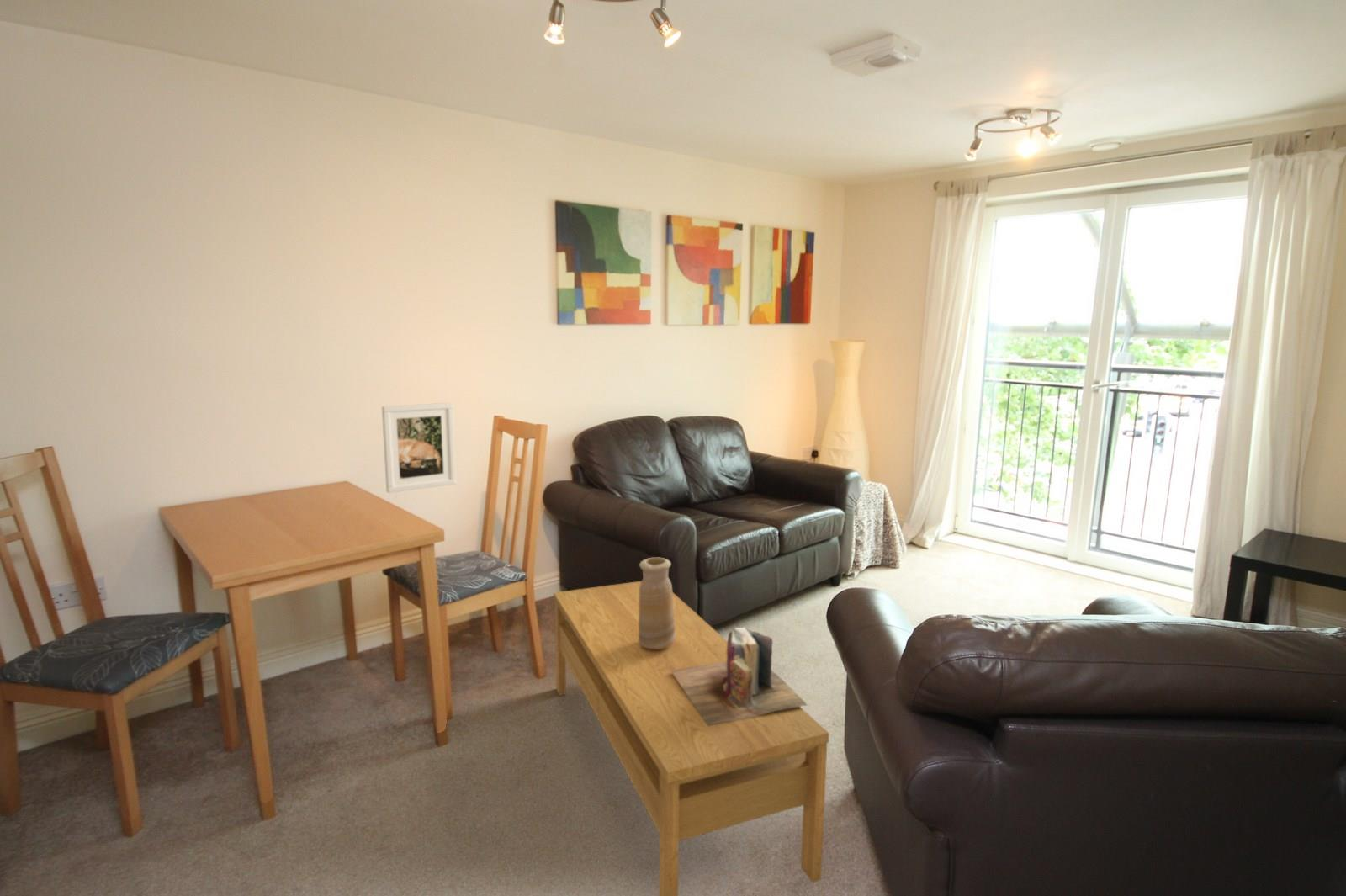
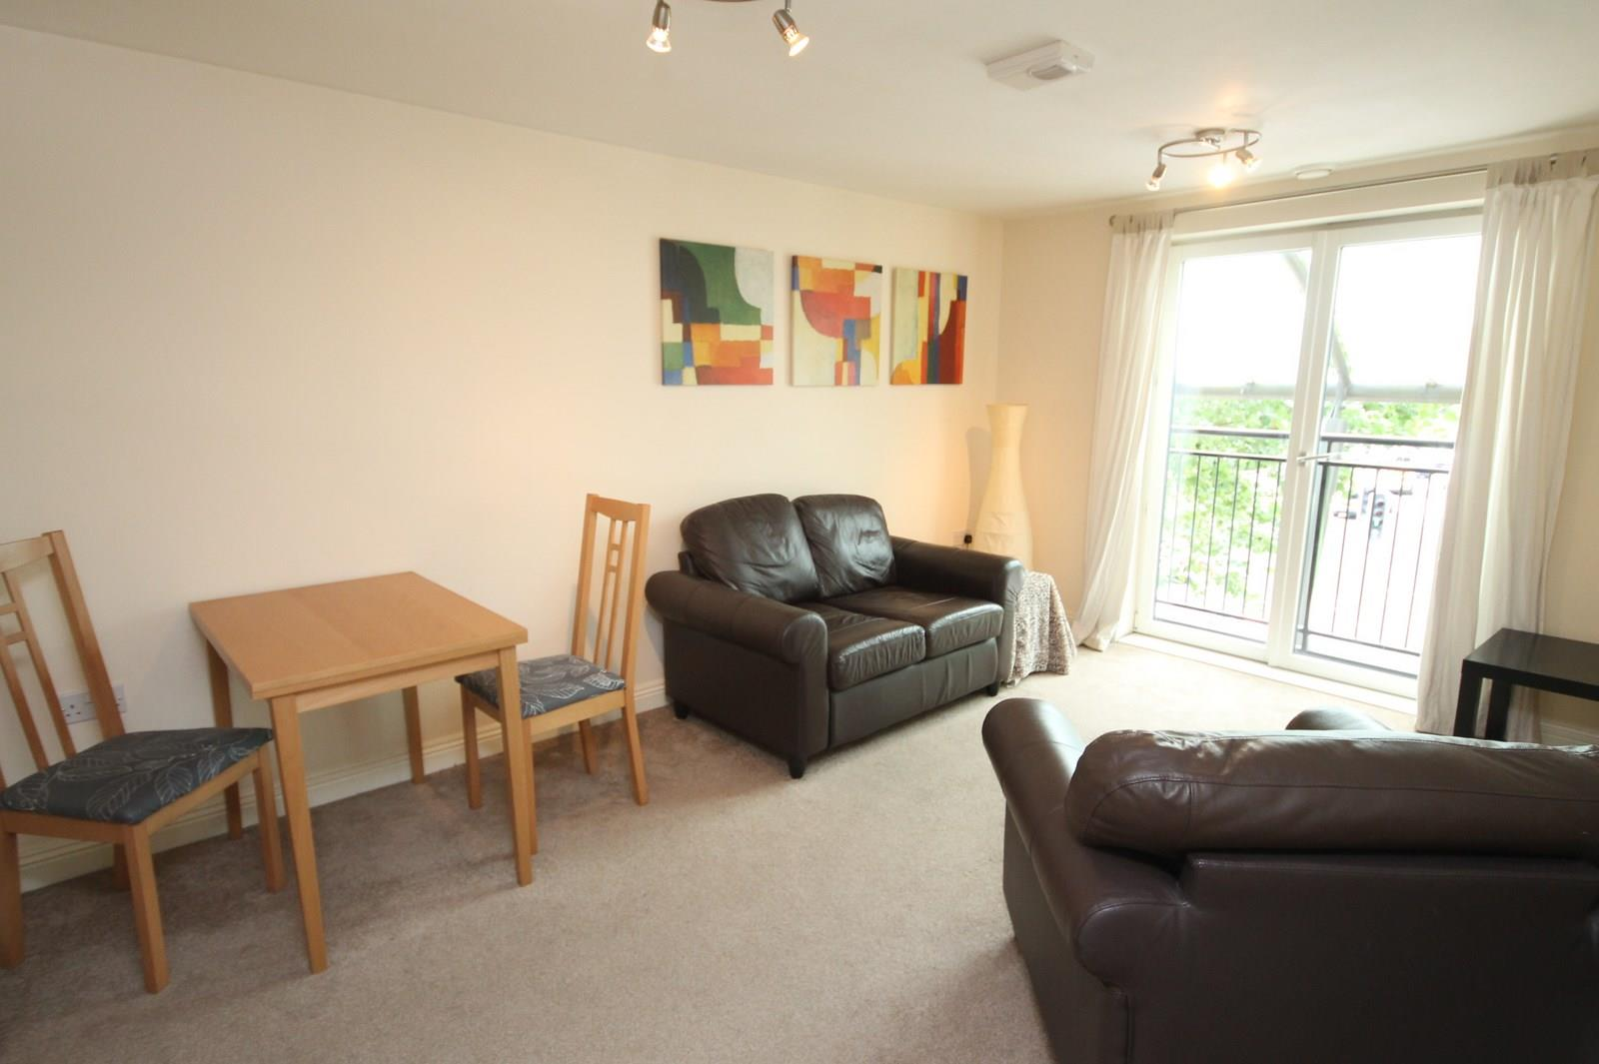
- coffee table (660, 708)
- books (736, 662)
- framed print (420, 447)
- vase (656, 602)
